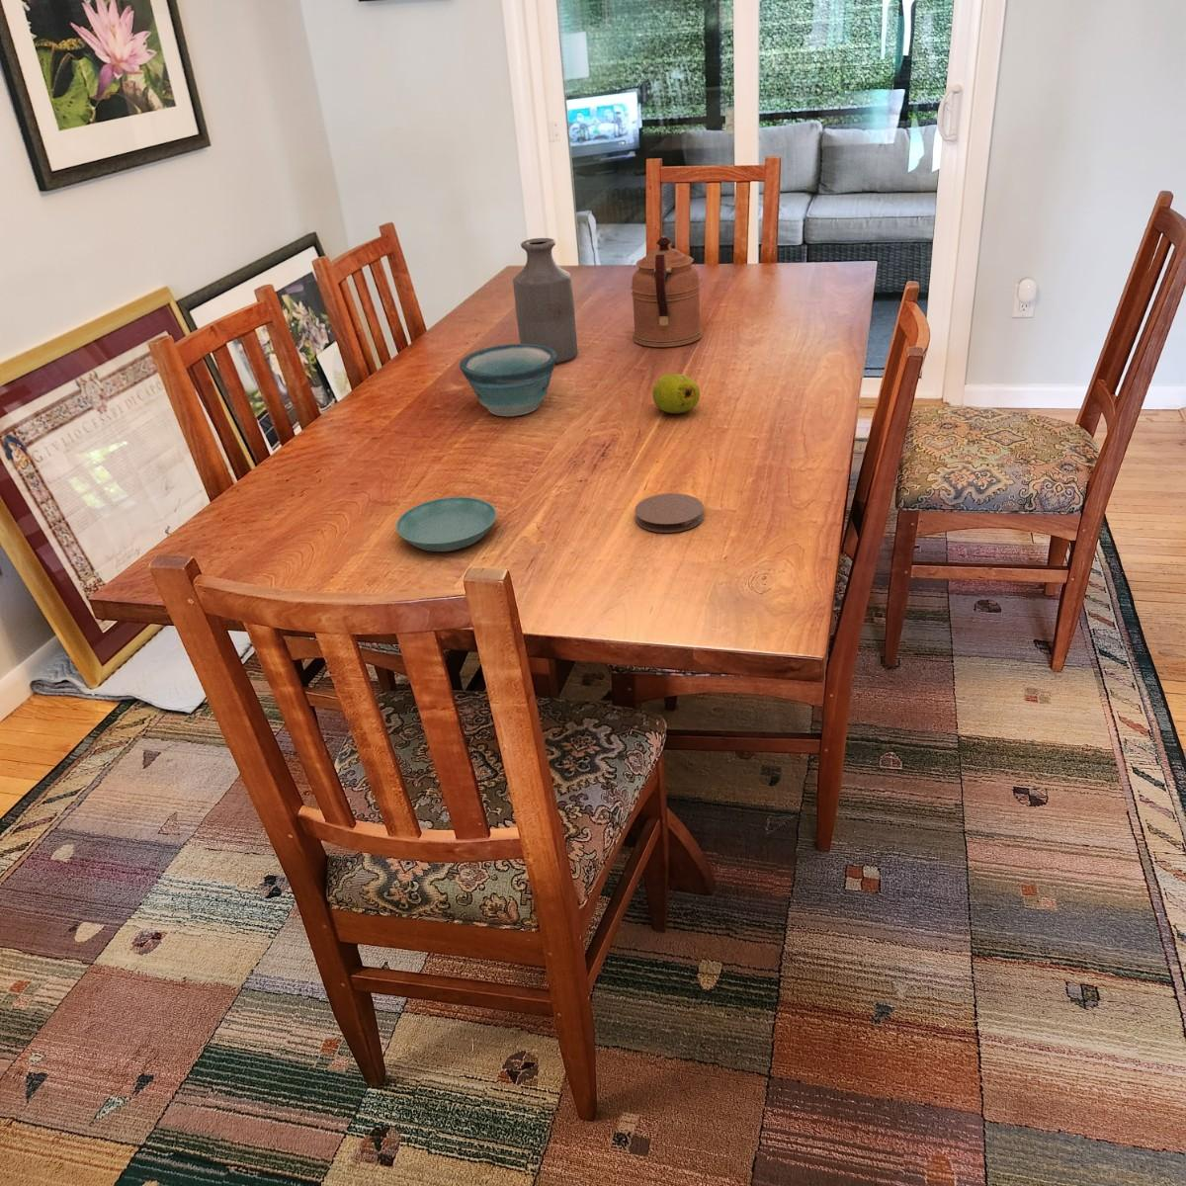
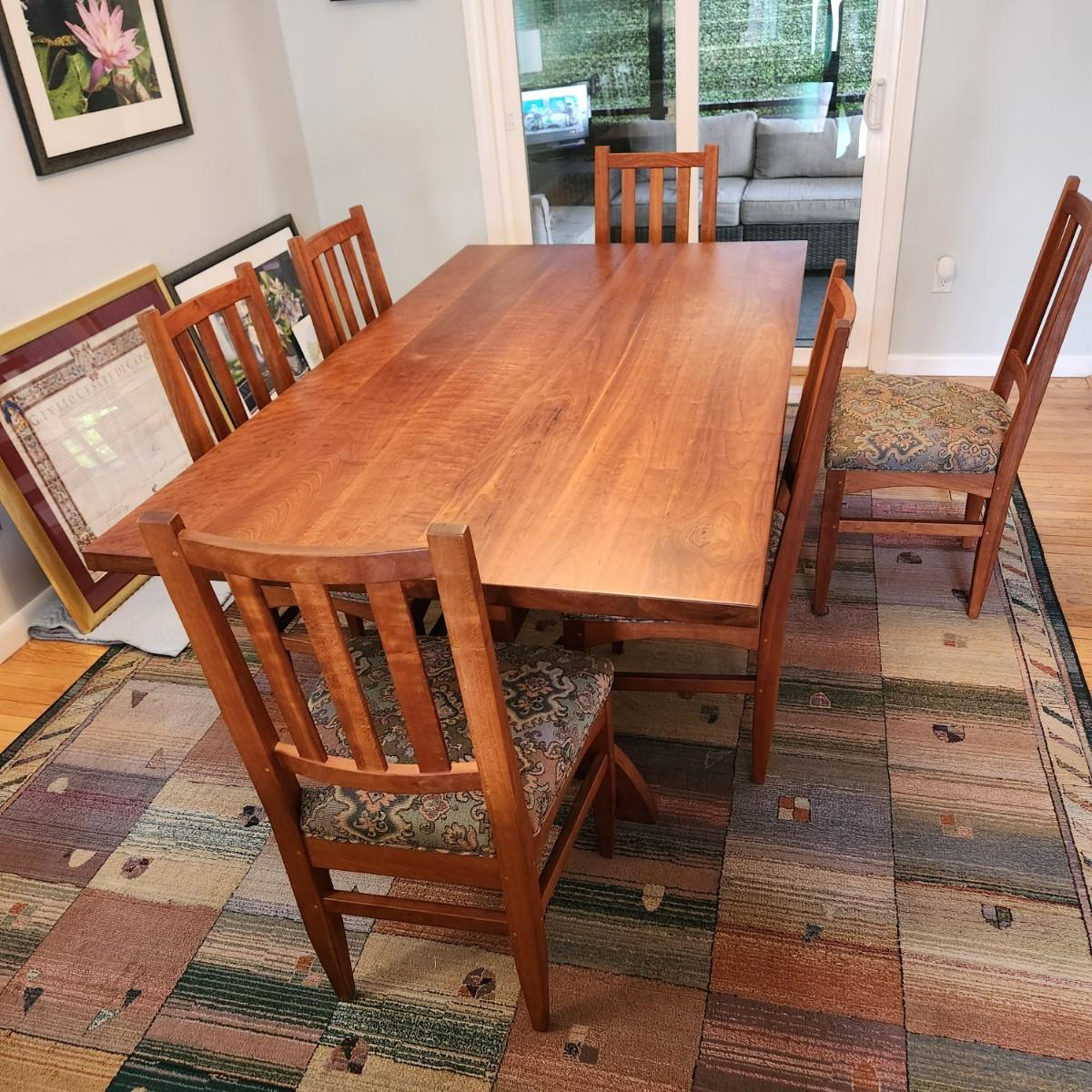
- coaster (669, 512)
- bottle (543, 301)
- coffeepot (665, 288)
- fruit (676, 390)
- bowl (510, 382)
- saucer (447, 526)
